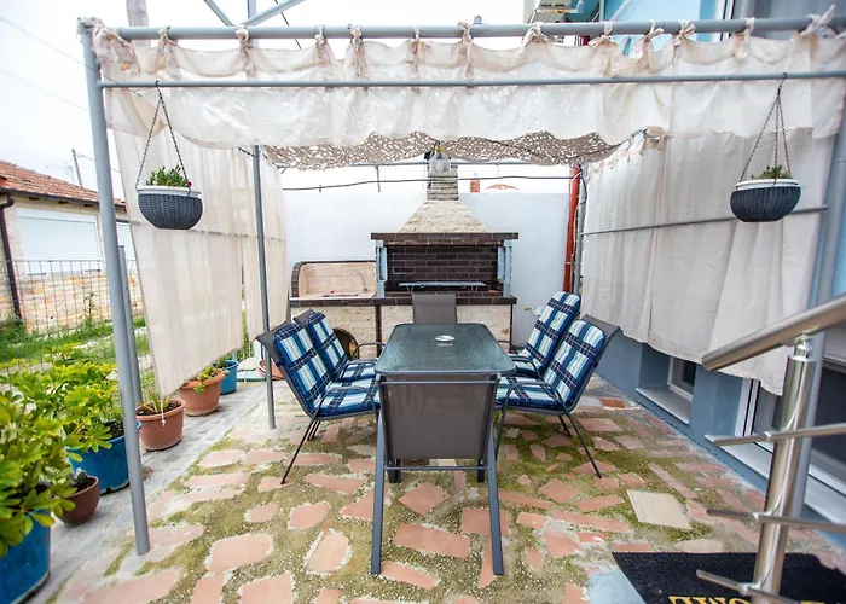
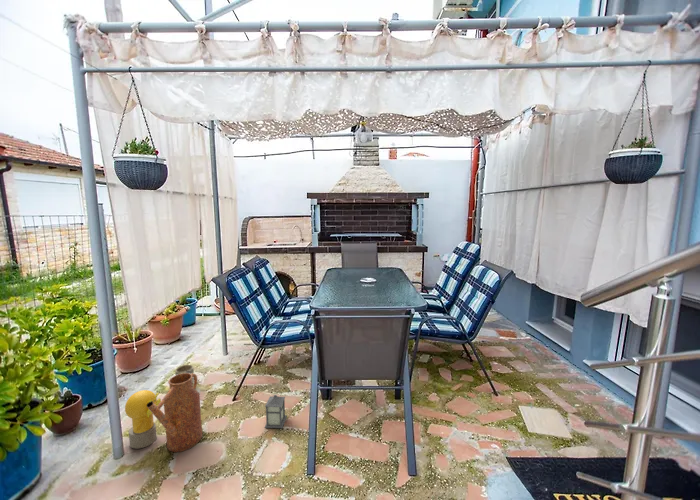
+ watering can (177, 414)
+ lantern (275, 402)
+ plant pot (181, 373)
+ bust sculpture (142, 417)
